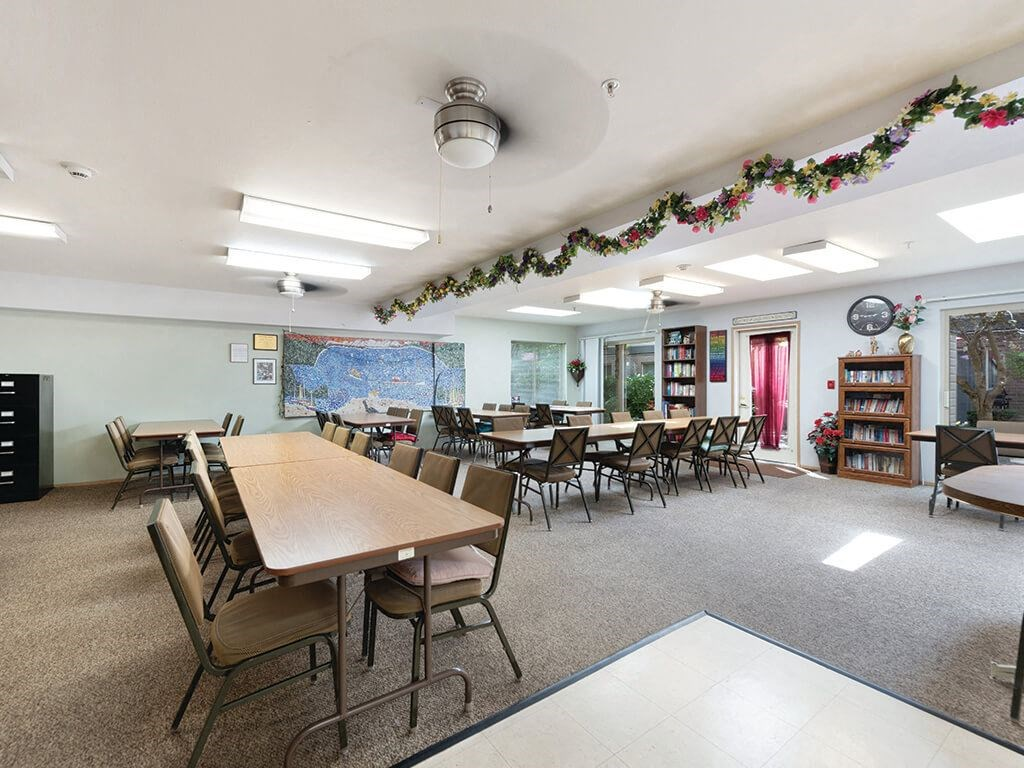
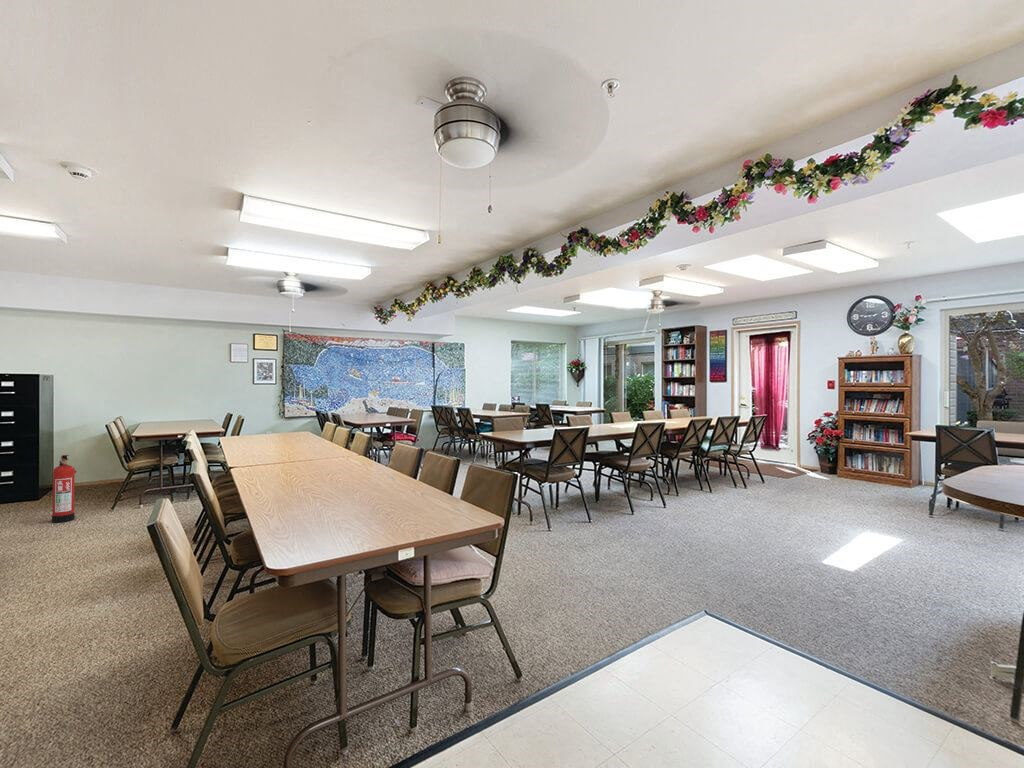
+ fire extinguisher (64, 487)
